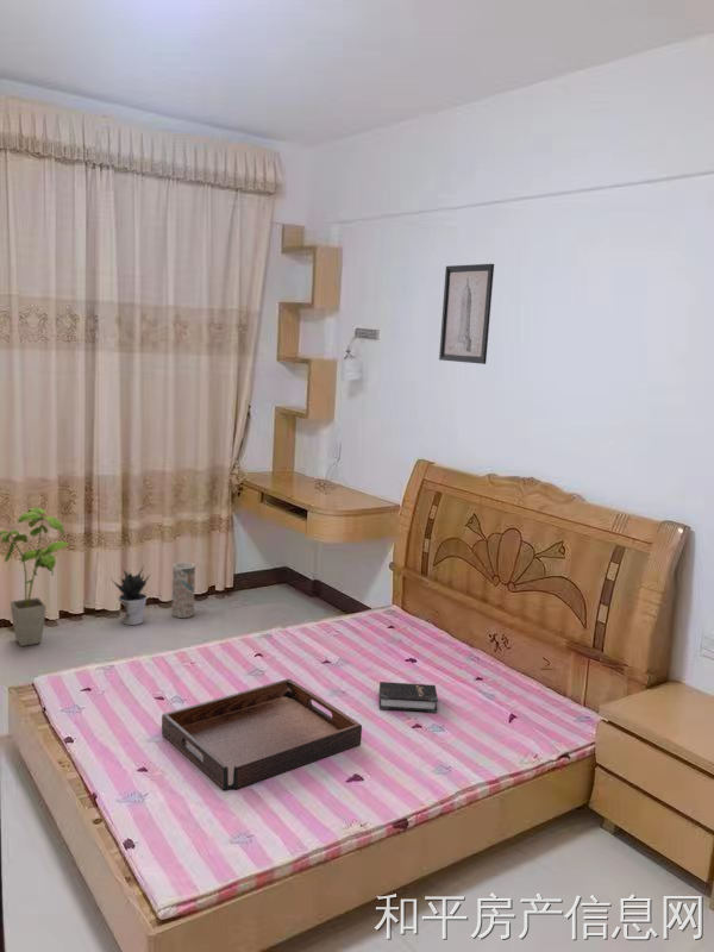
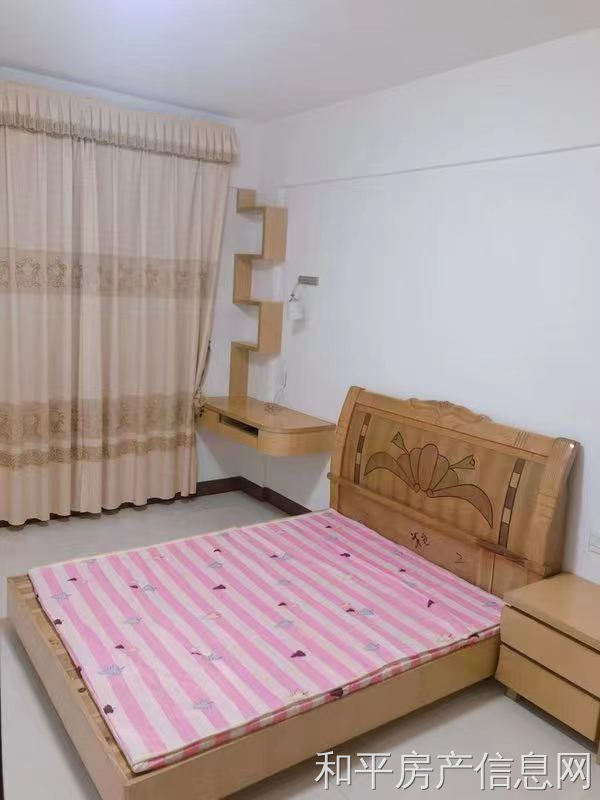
- hardback book (407, 696)
- wall art (465, 313)
- house plant (37, 575)
- potted plant (131, 594)
- vase (183, 589)
- serving tray (261, 728)
